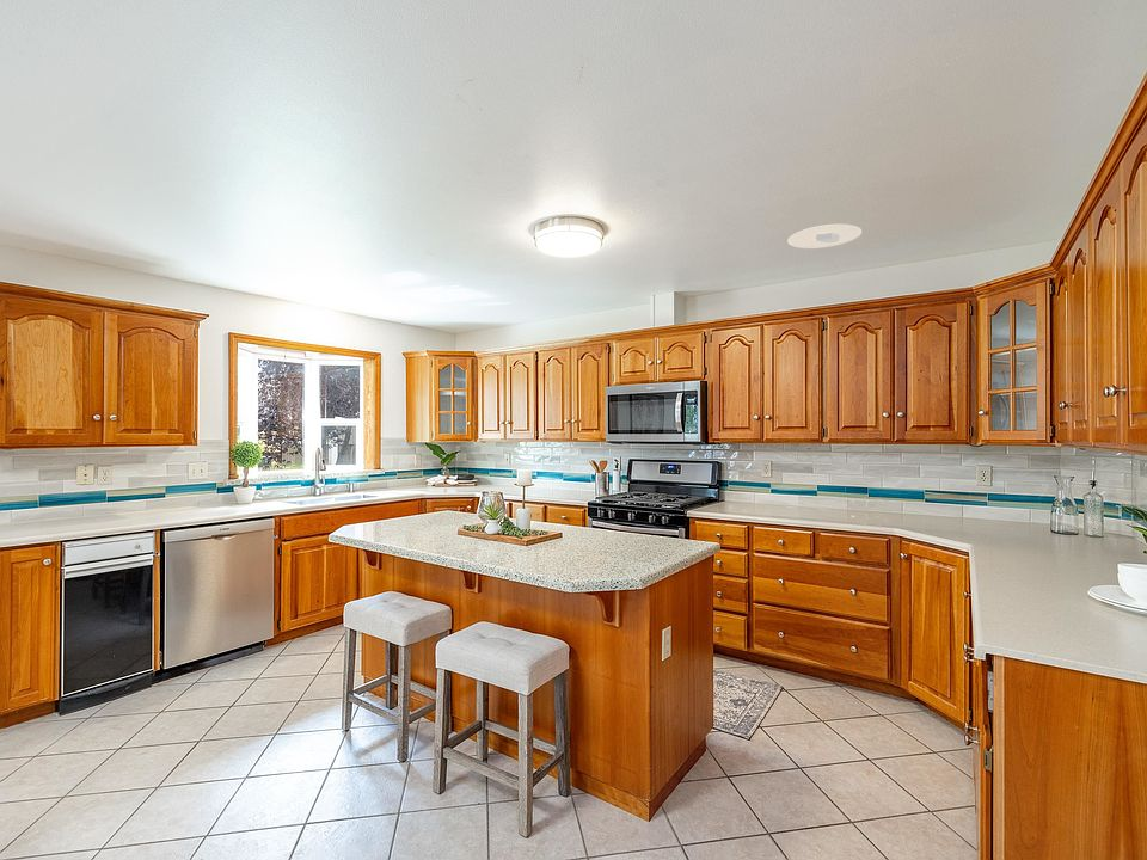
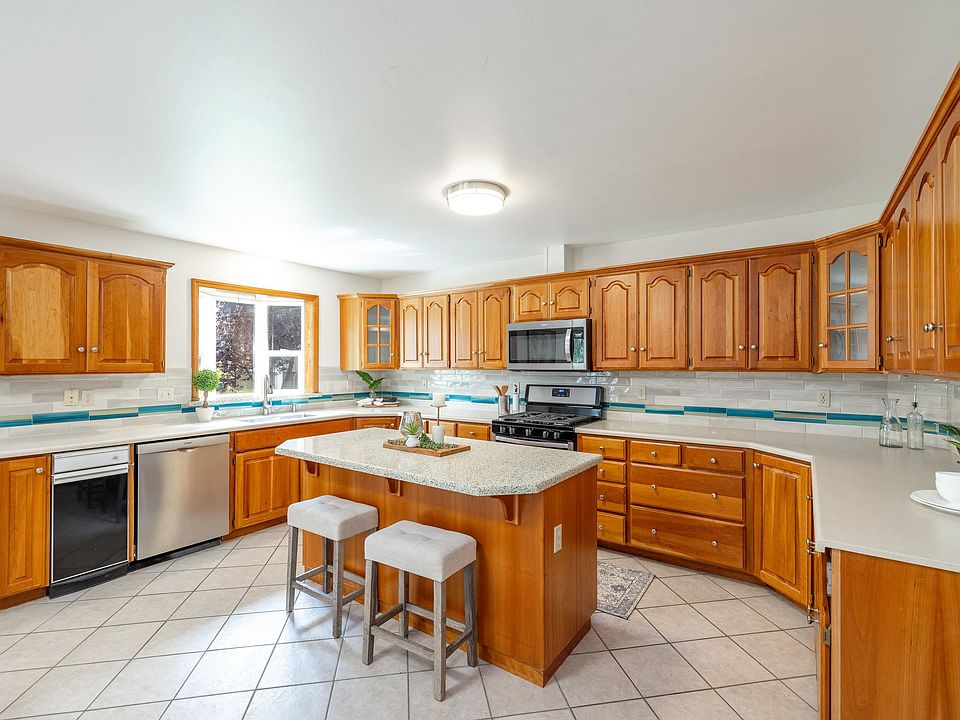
- recessed light (823, 233)
